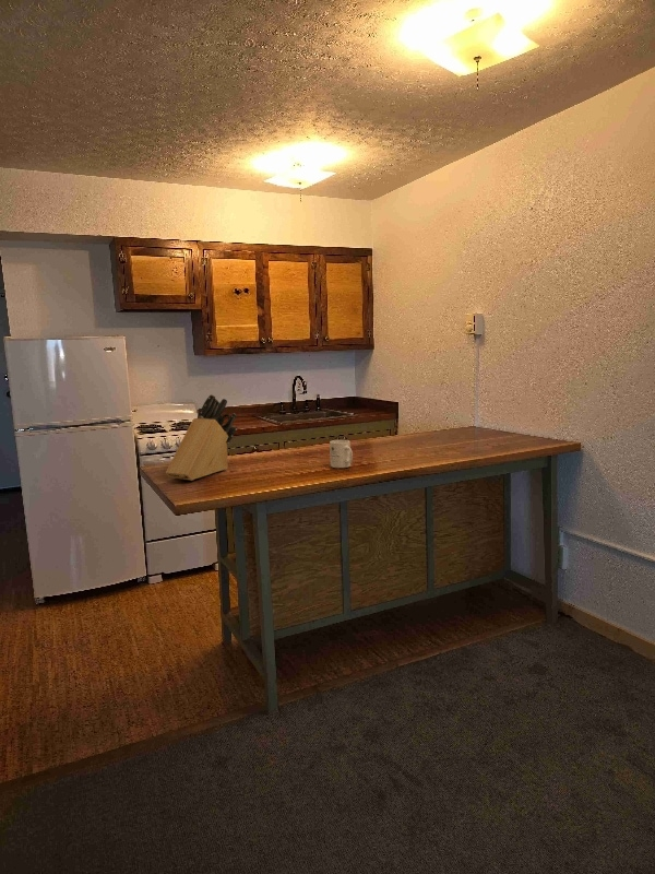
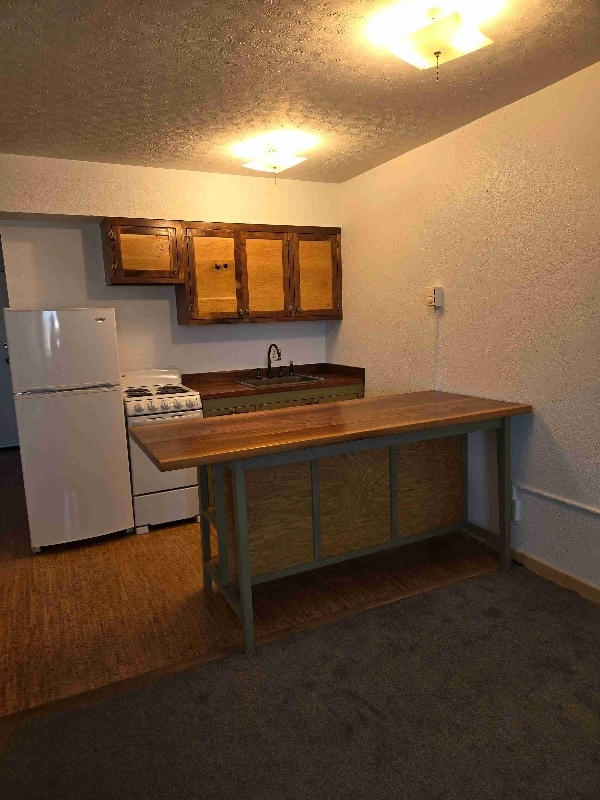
- knife block (203, 435)
- mug (343, 453)
